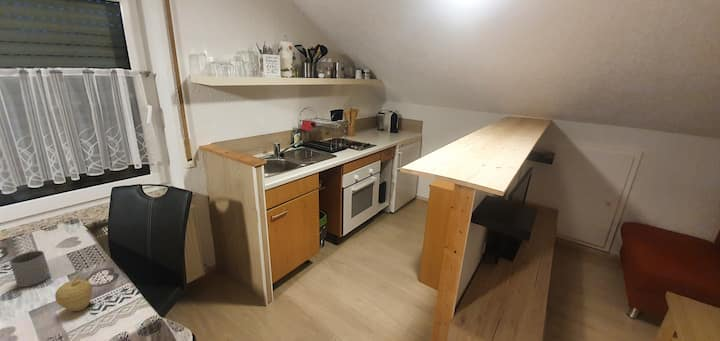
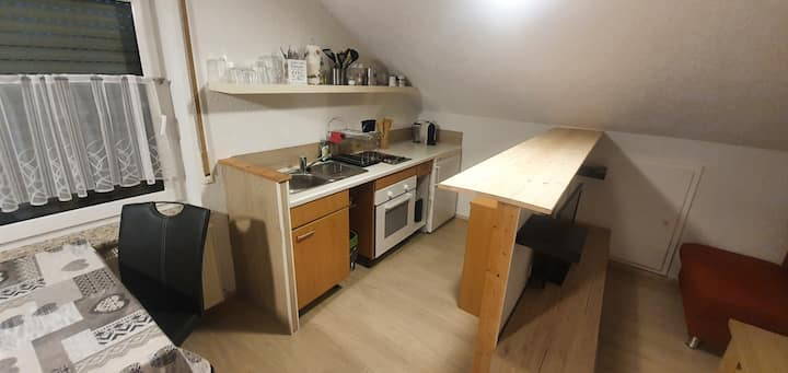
- fruit (74, 293)
- mug (30, 265)
